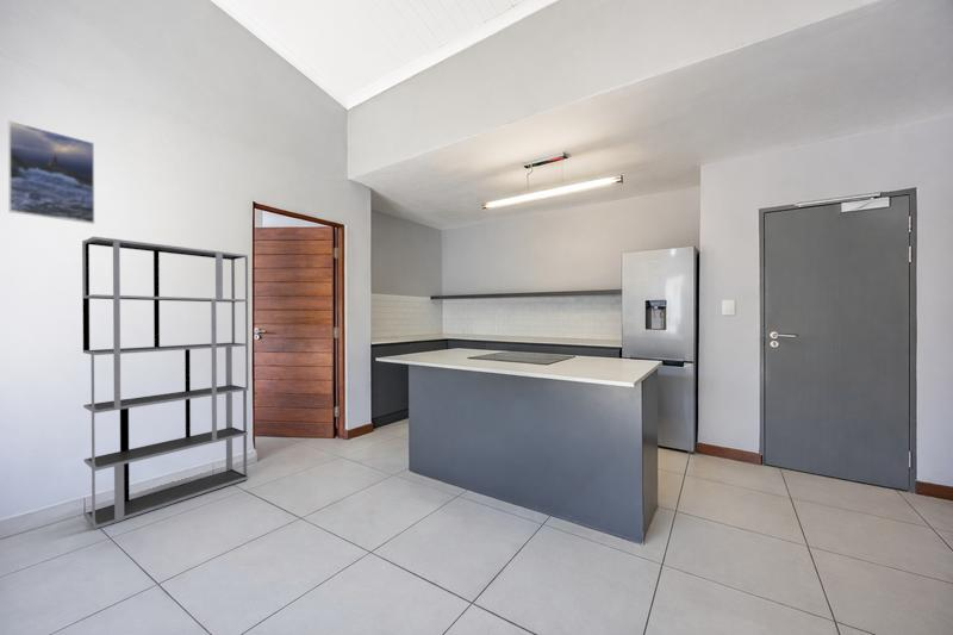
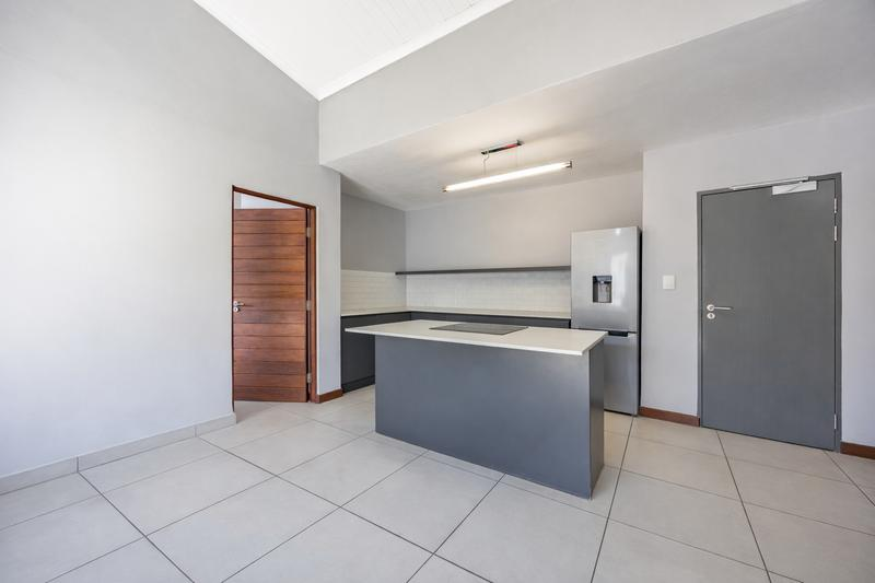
- shelving unit (185, 373)
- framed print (54, 175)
